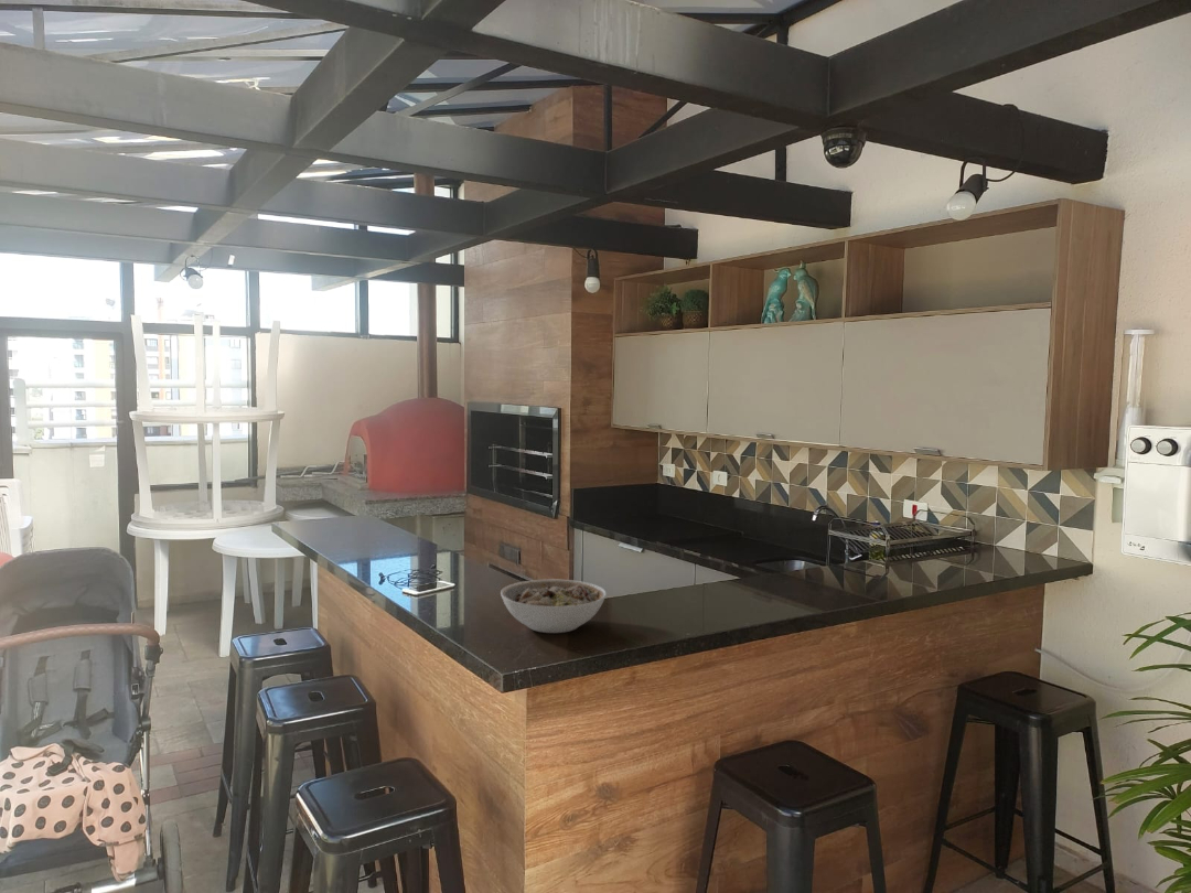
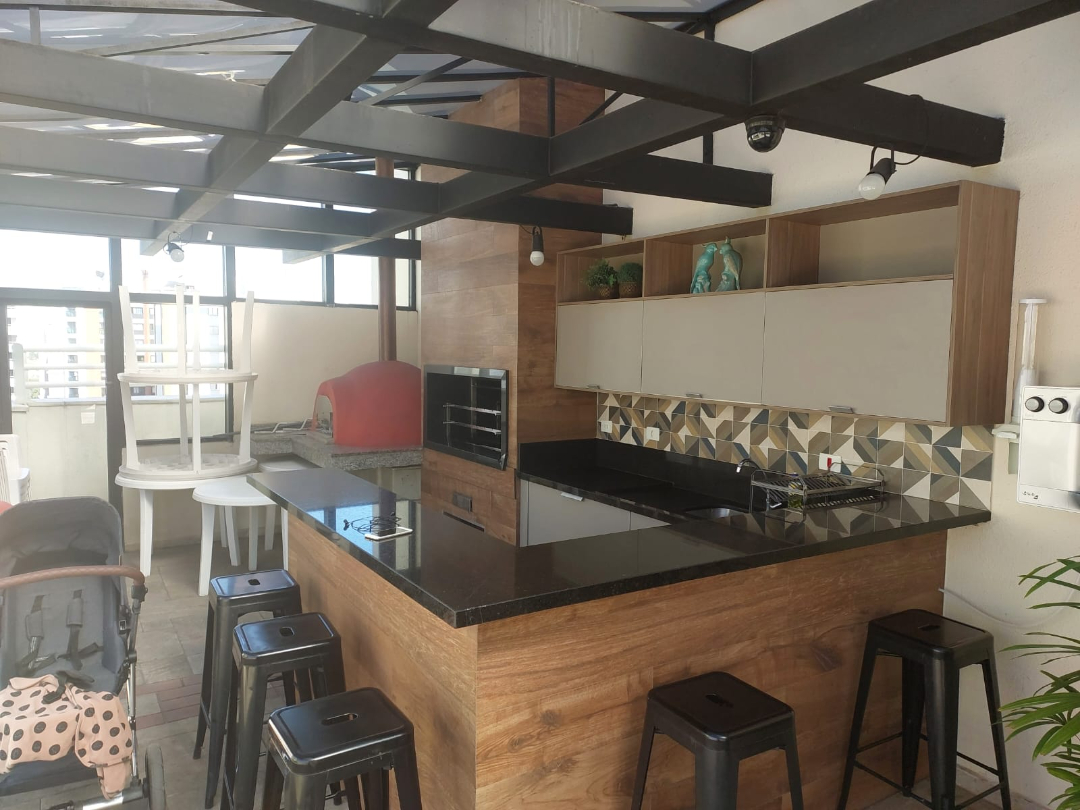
- bowl (552, 603)
